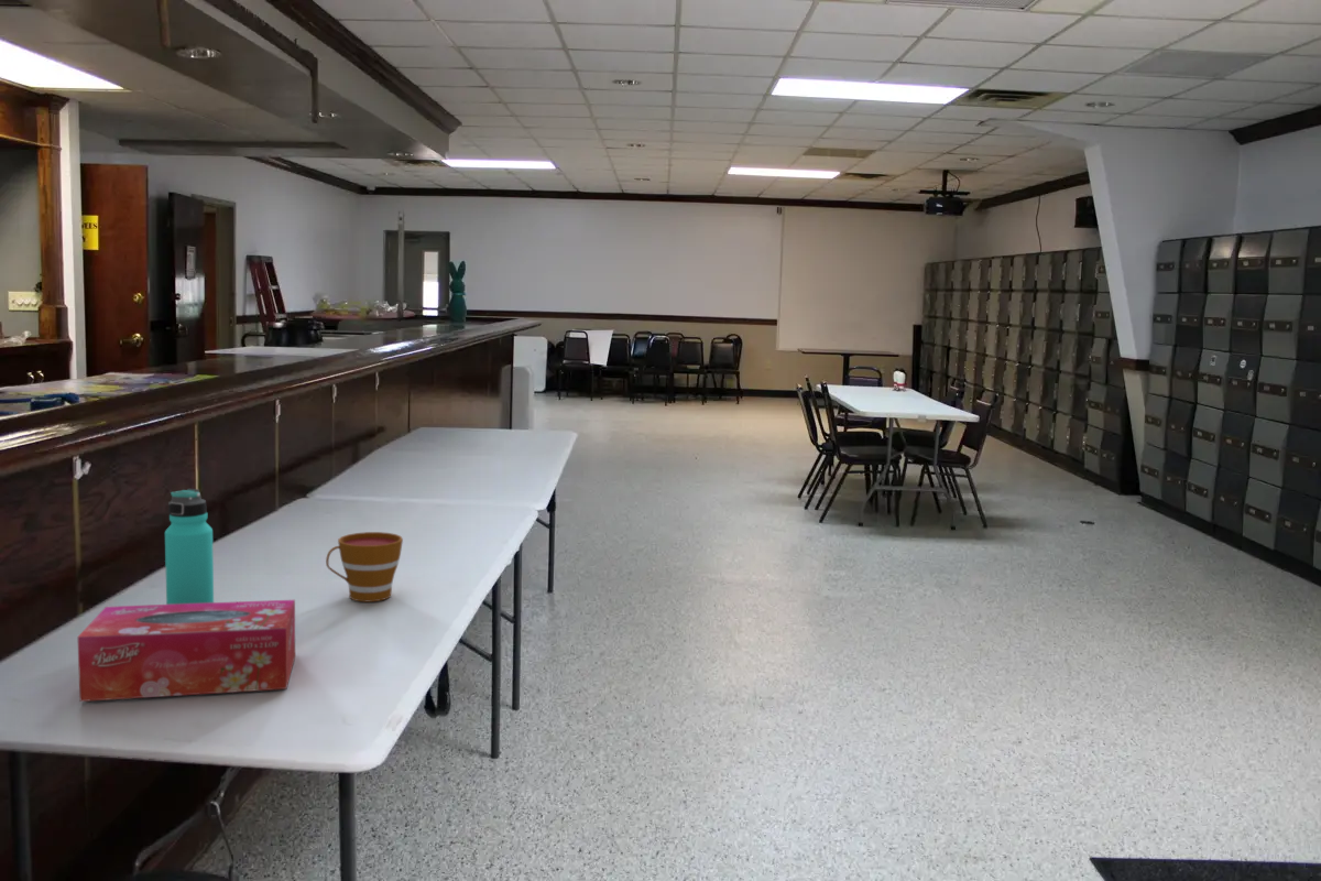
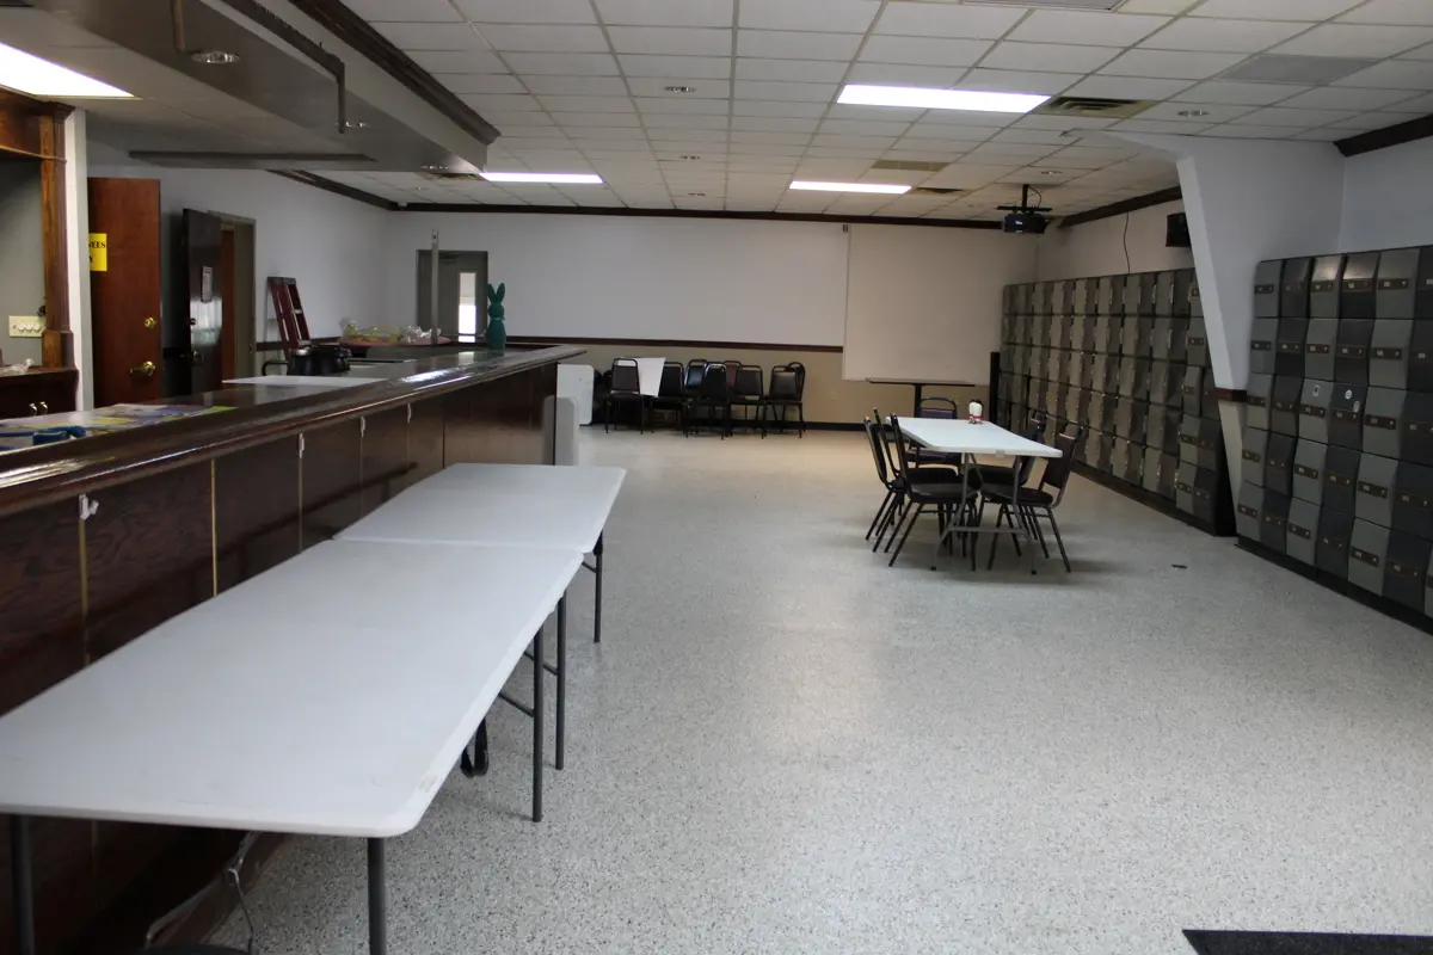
- tissue box (194, 646)
- thermos bottle (189, 561)
- cup (364, 567)
